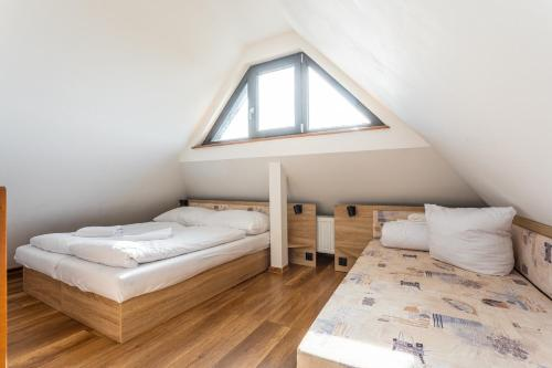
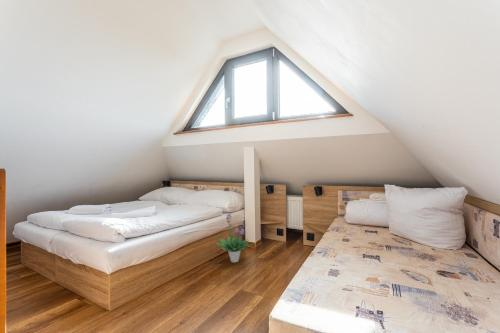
+ potted plant (234, 237)
